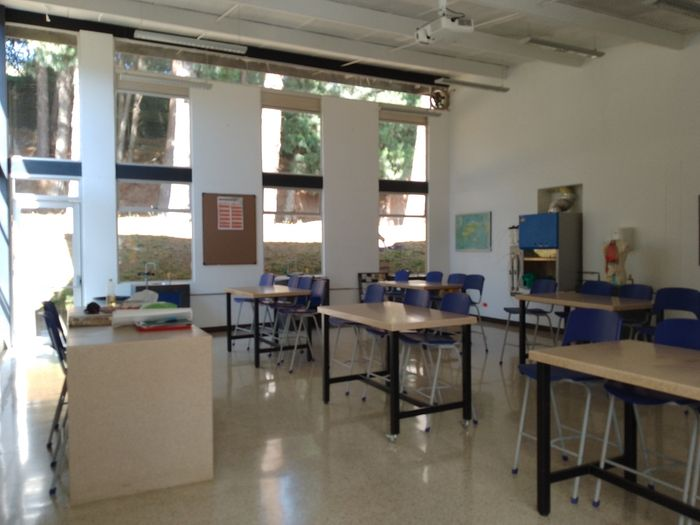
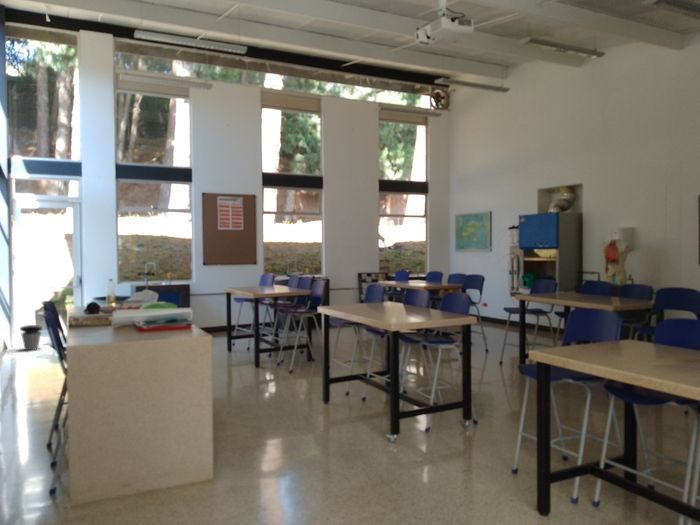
+ trash can (31, 336)
